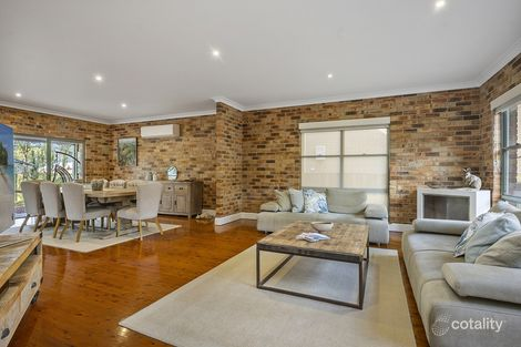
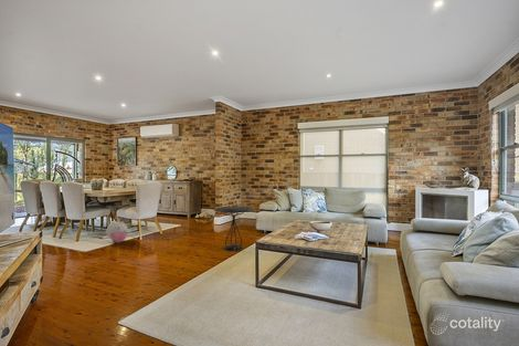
+ side table (234, 228)
+ plush toy (117, 231)
